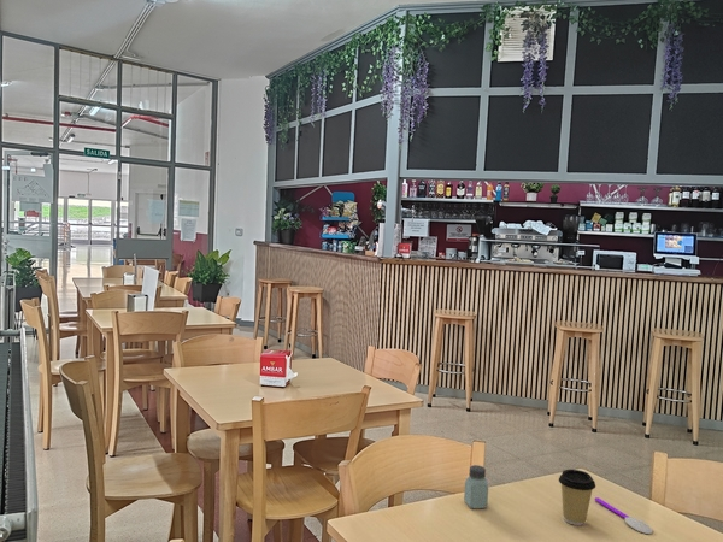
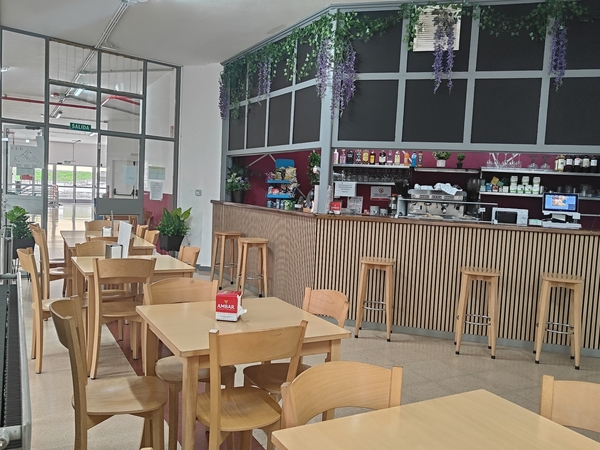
- coffee cup (575, 497)
- saltshaker (476, 485)
- spoon (621, 513)
